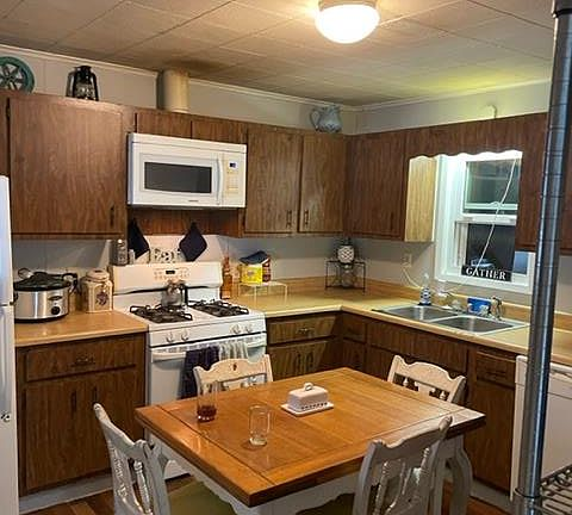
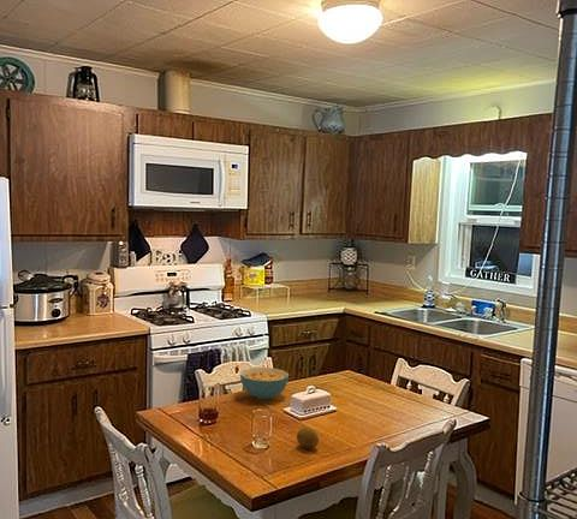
+ fruit (307, 437)
+ cereal bowl (263, 386)
